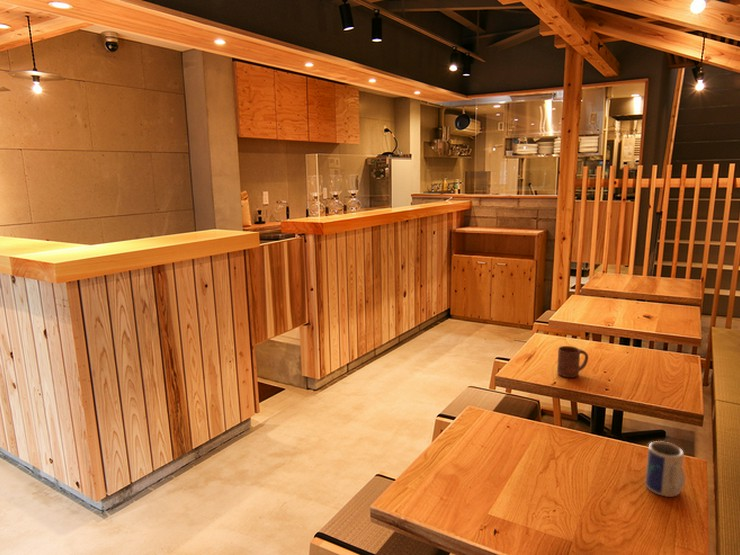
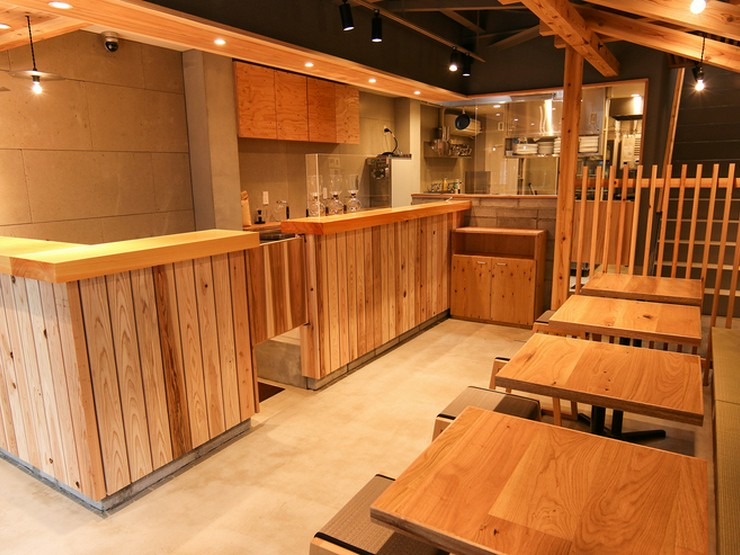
- cup (571, 361)
- mug (668, 472)
